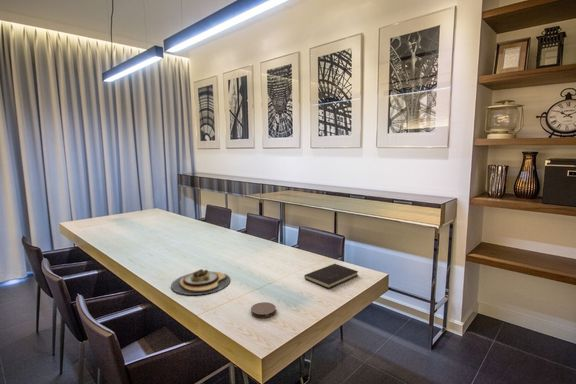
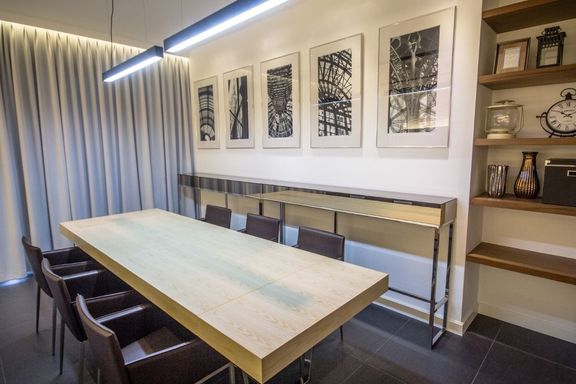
- hardcover book (331, 274)
- coaster (263, 309)
- plate (201, 276)
